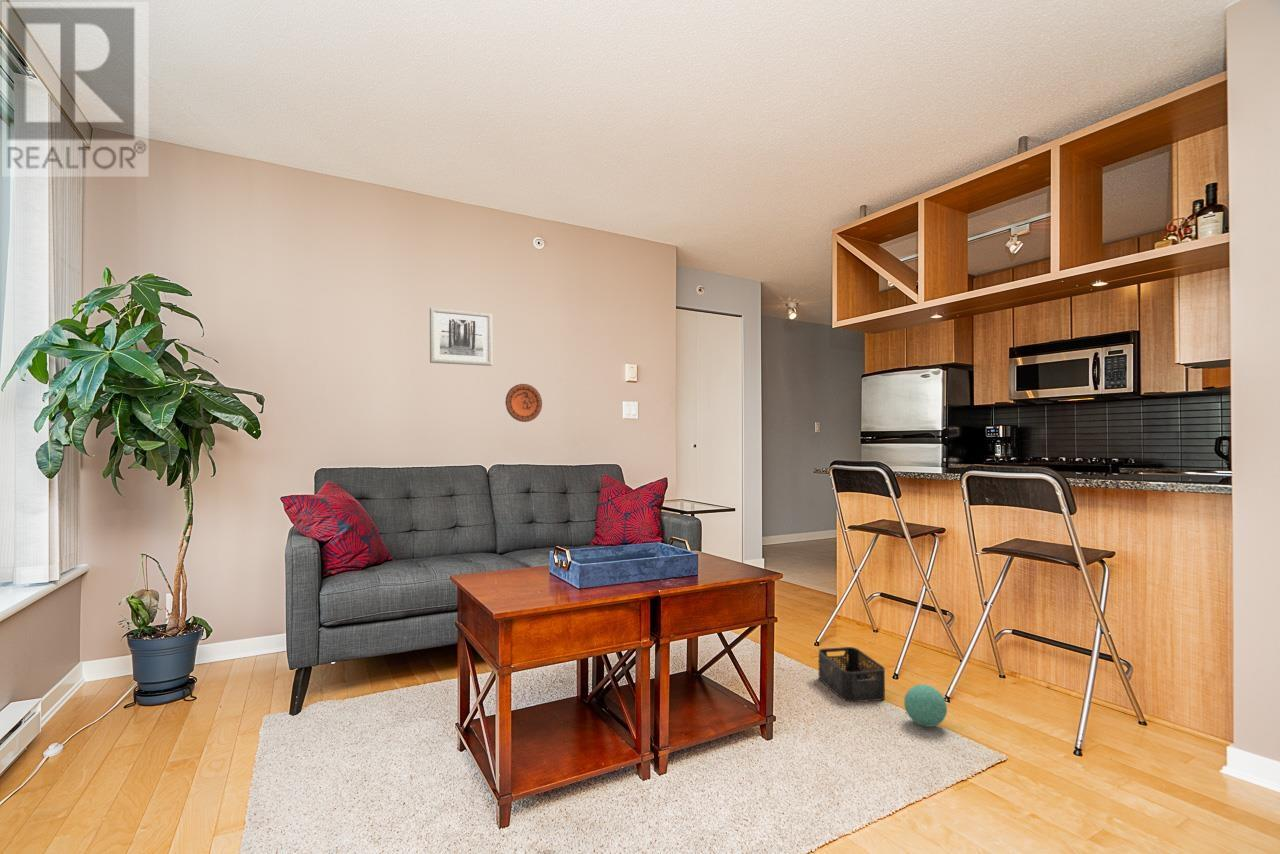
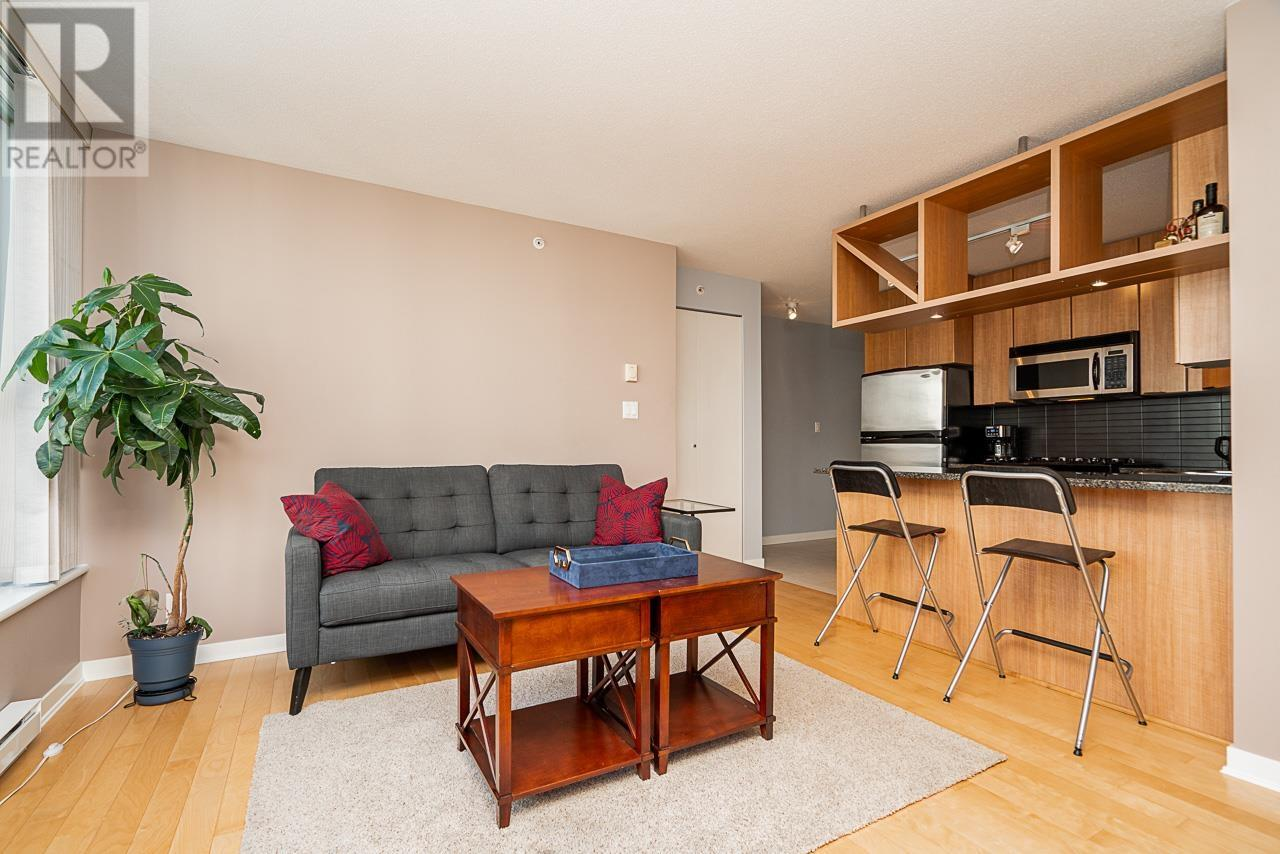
- storage bin (850, 673)
- decorative ball (925, 705)
- decorative plate (523, 402)
- wall art (461, 337)
